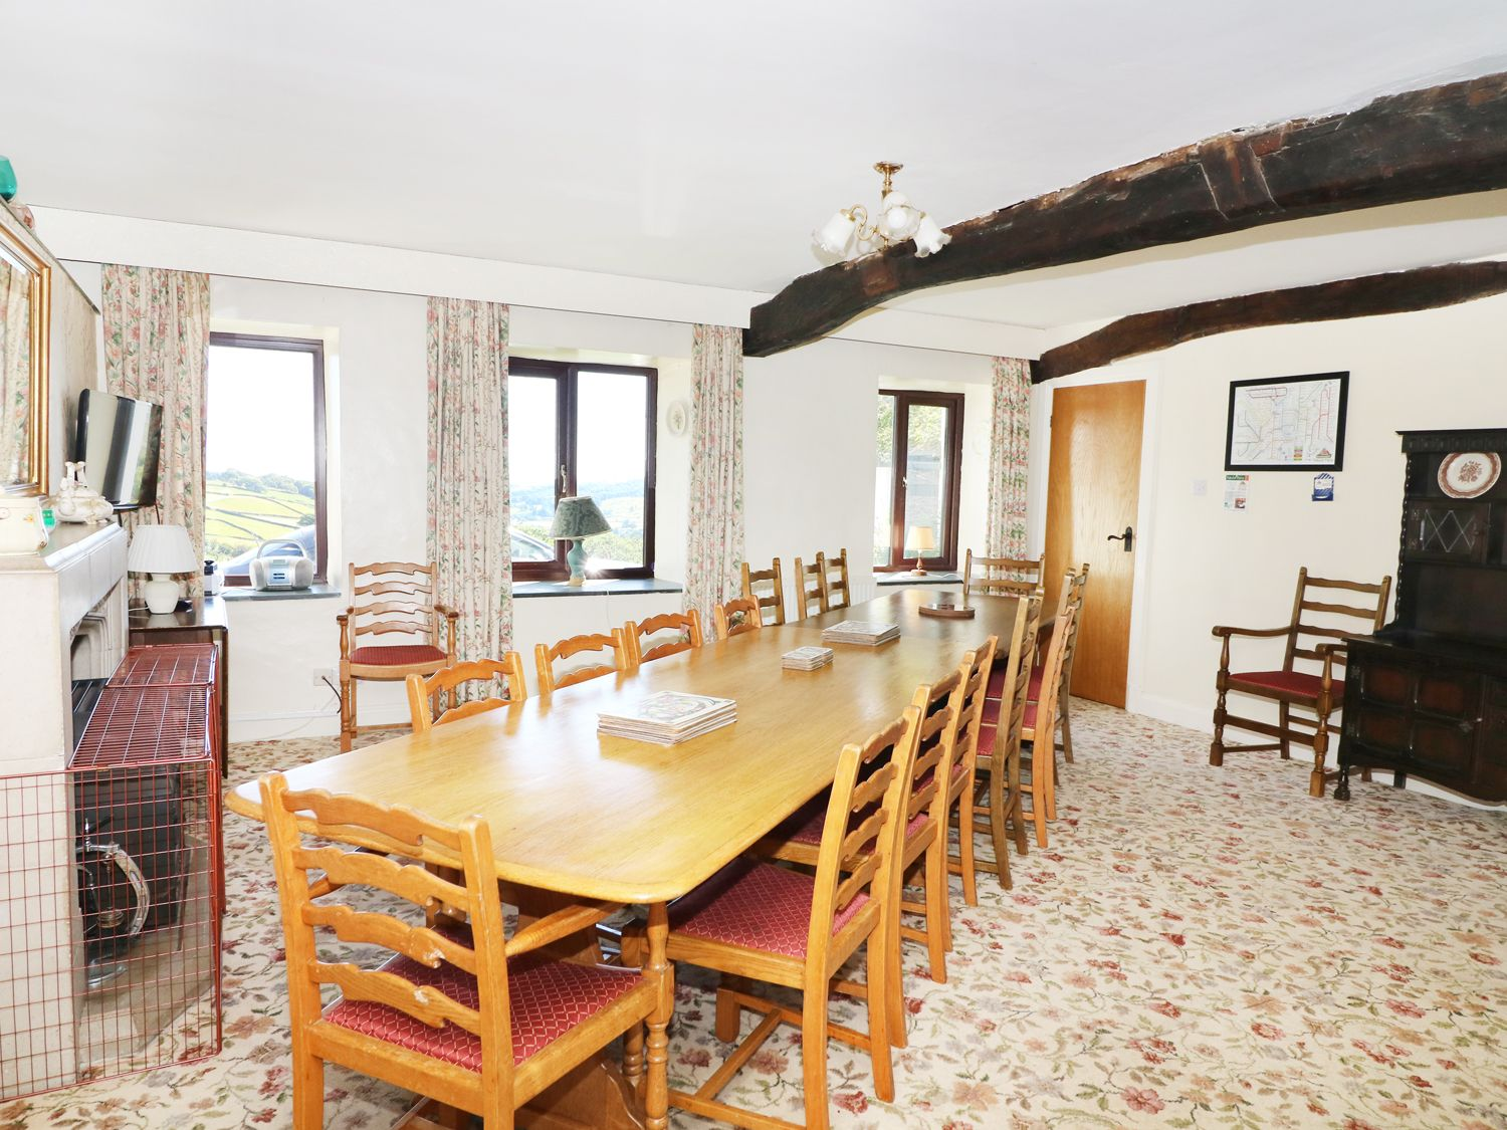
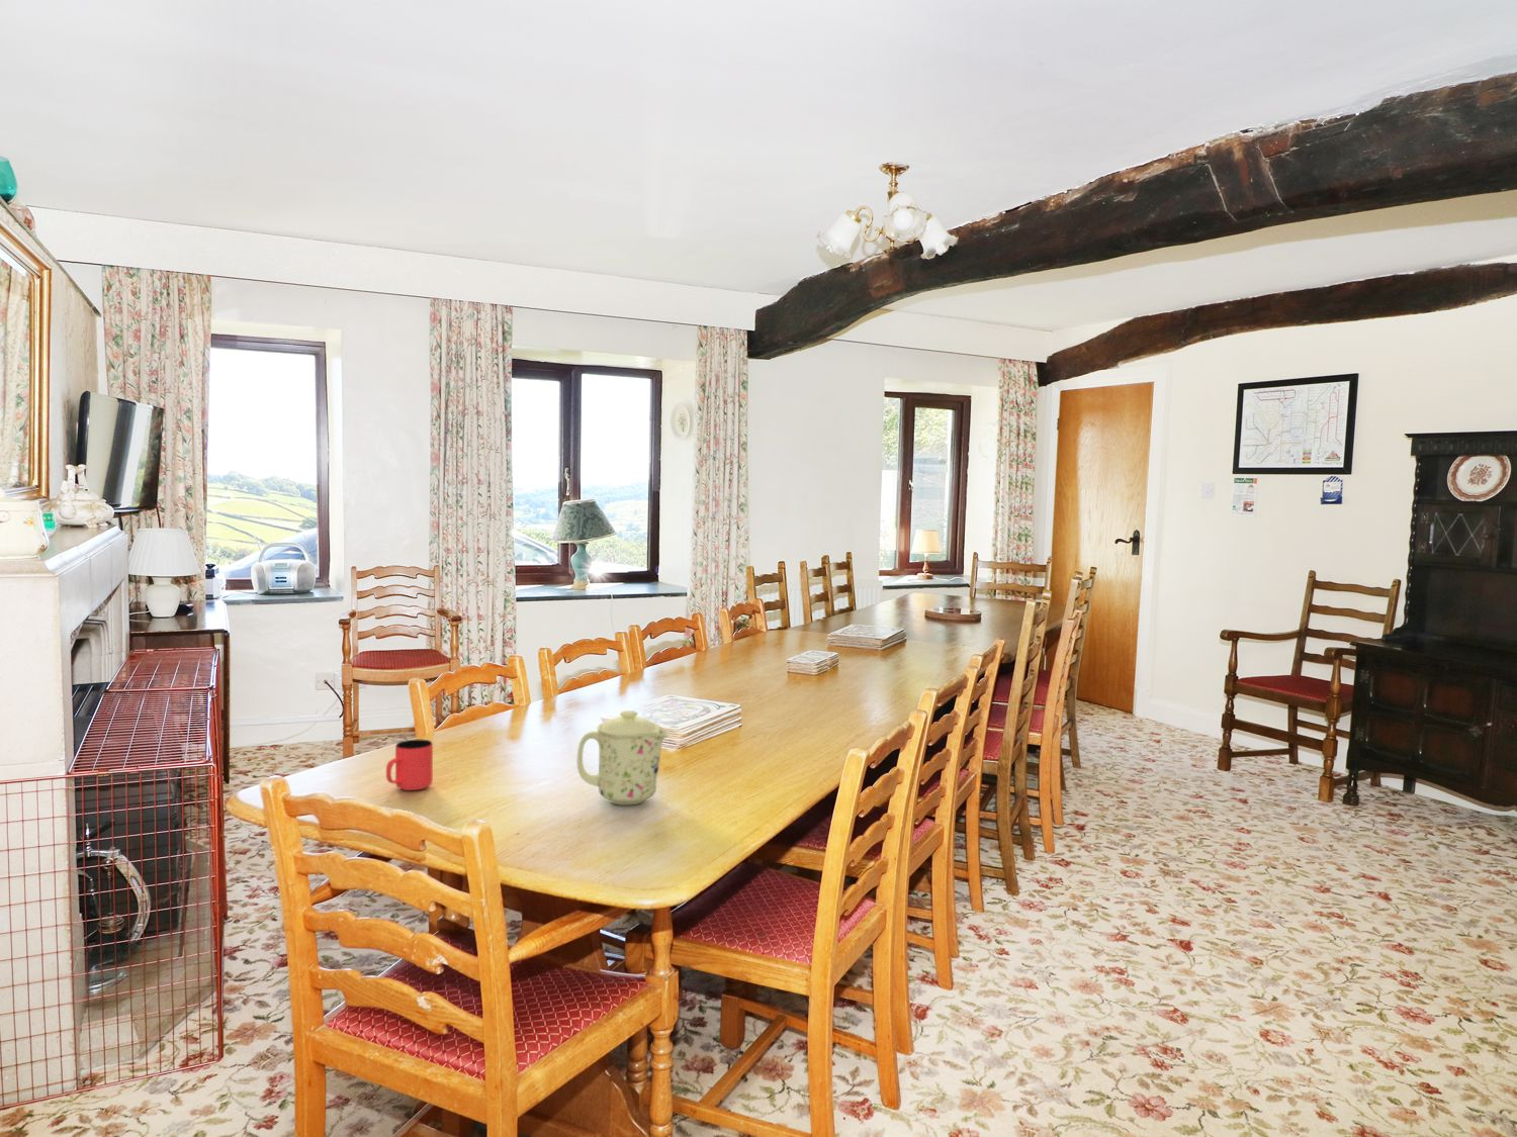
+ mug (624, 755)
+ cup (407, 766)
